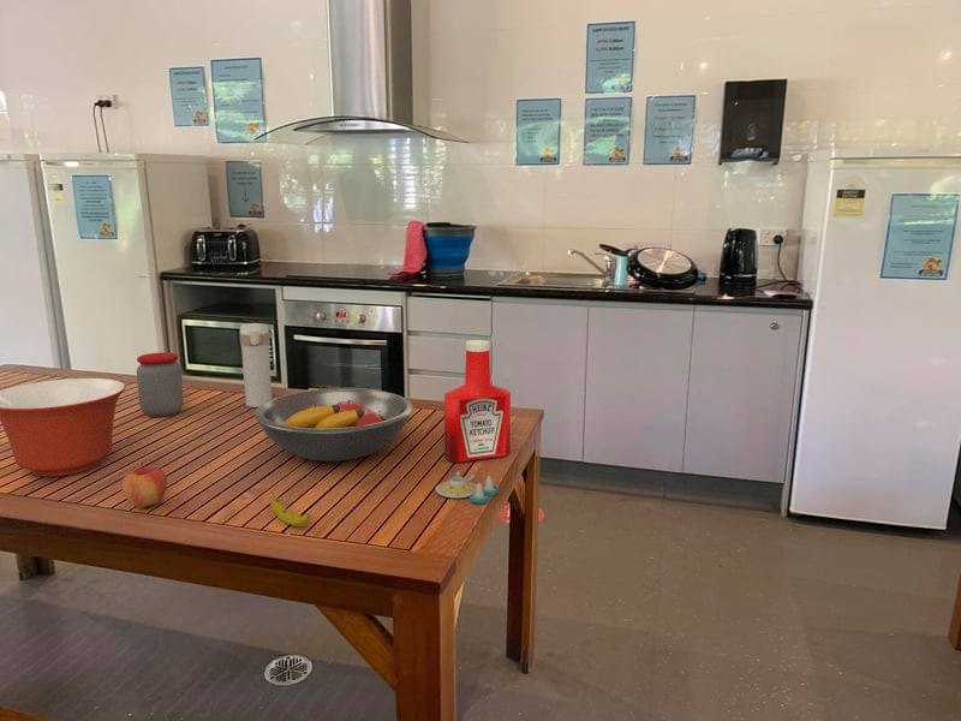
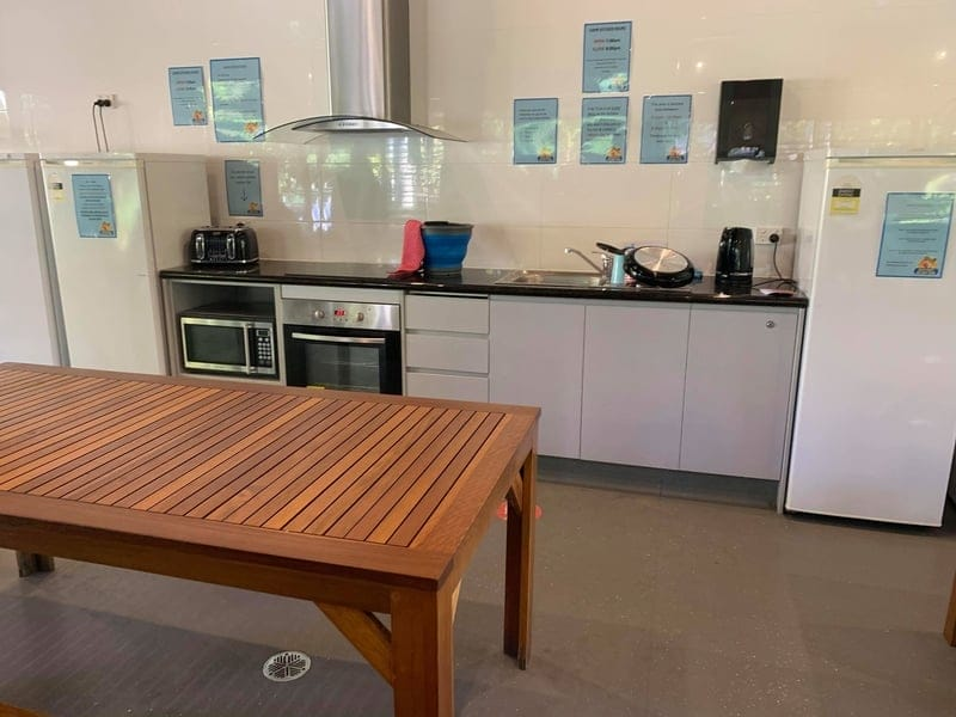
- salt and pepper shaker set (465, 483)
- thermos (256, 363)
- fruit bowl (335, 422)
- apple (144, 484)
- jar (160, 383)
- soap bottle (477, 399)
- mixing bowl (61, 429)
- fruit (288, 512)
